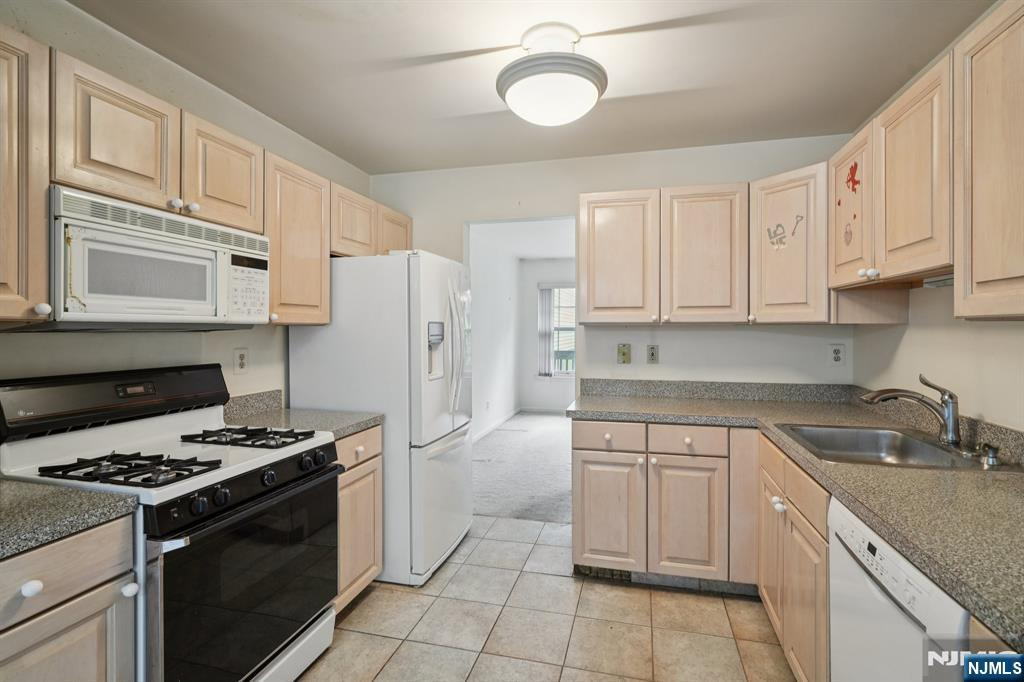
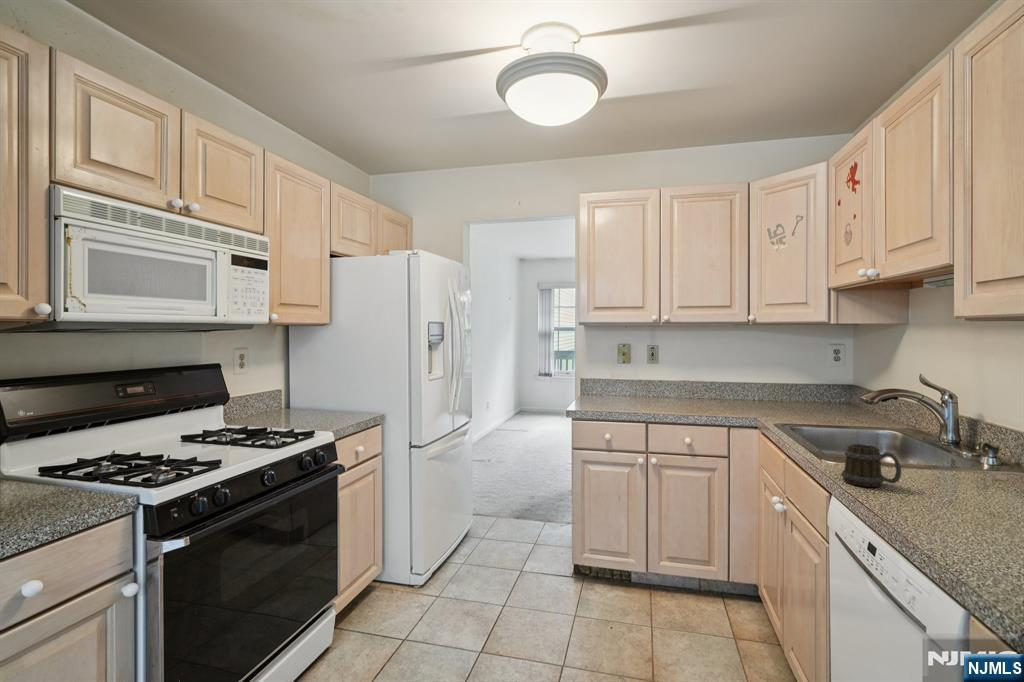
+ mug (870, 465)
